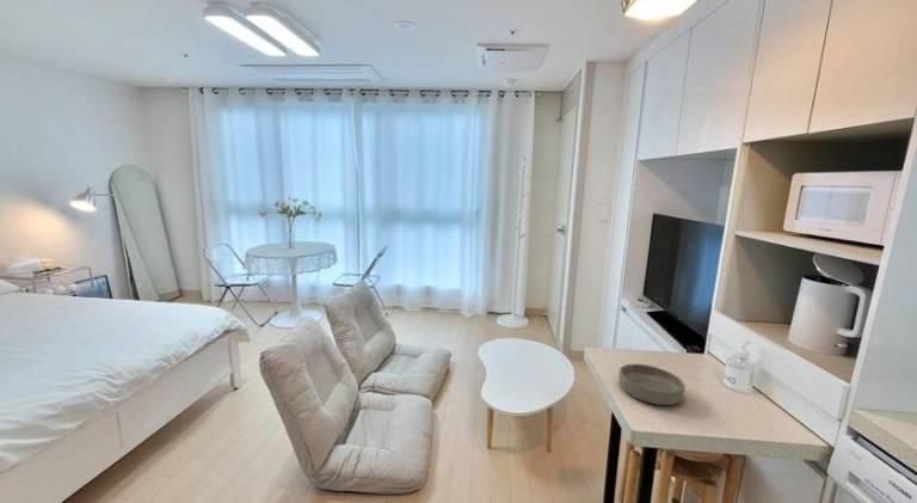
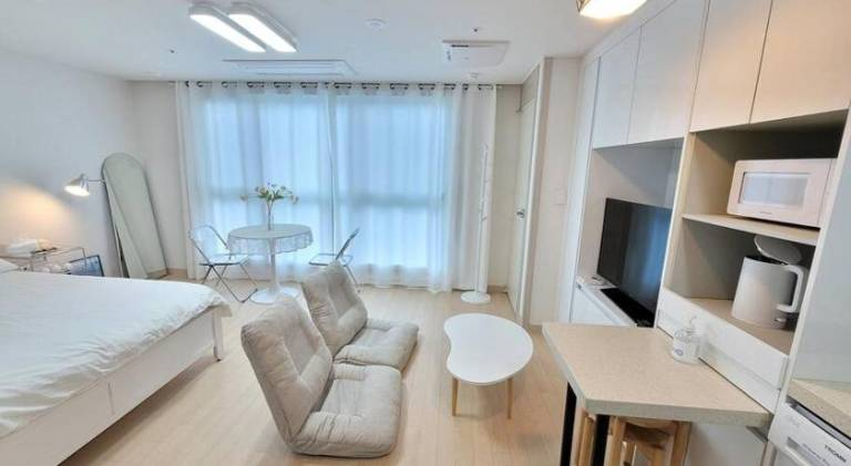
- bowl (650, 384)
